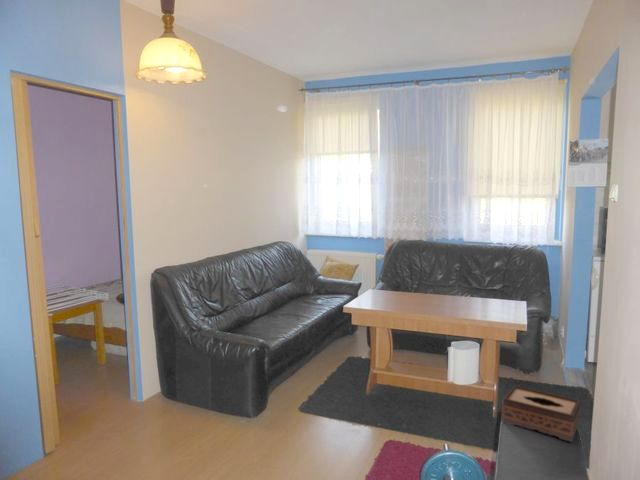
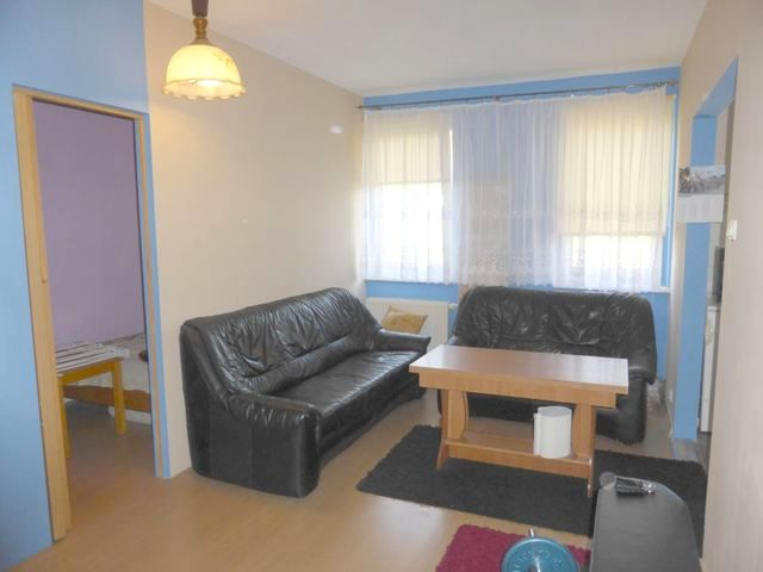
- tissue box (541, 411)
